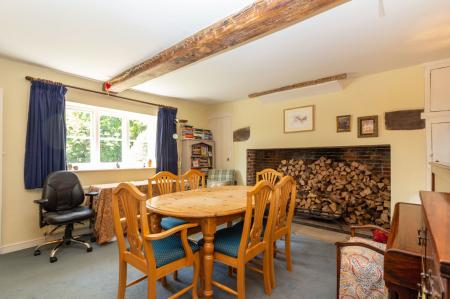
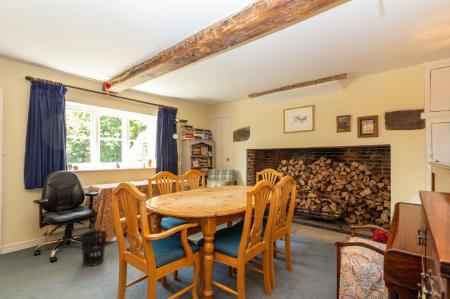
+ wastebasket (93, 248)
